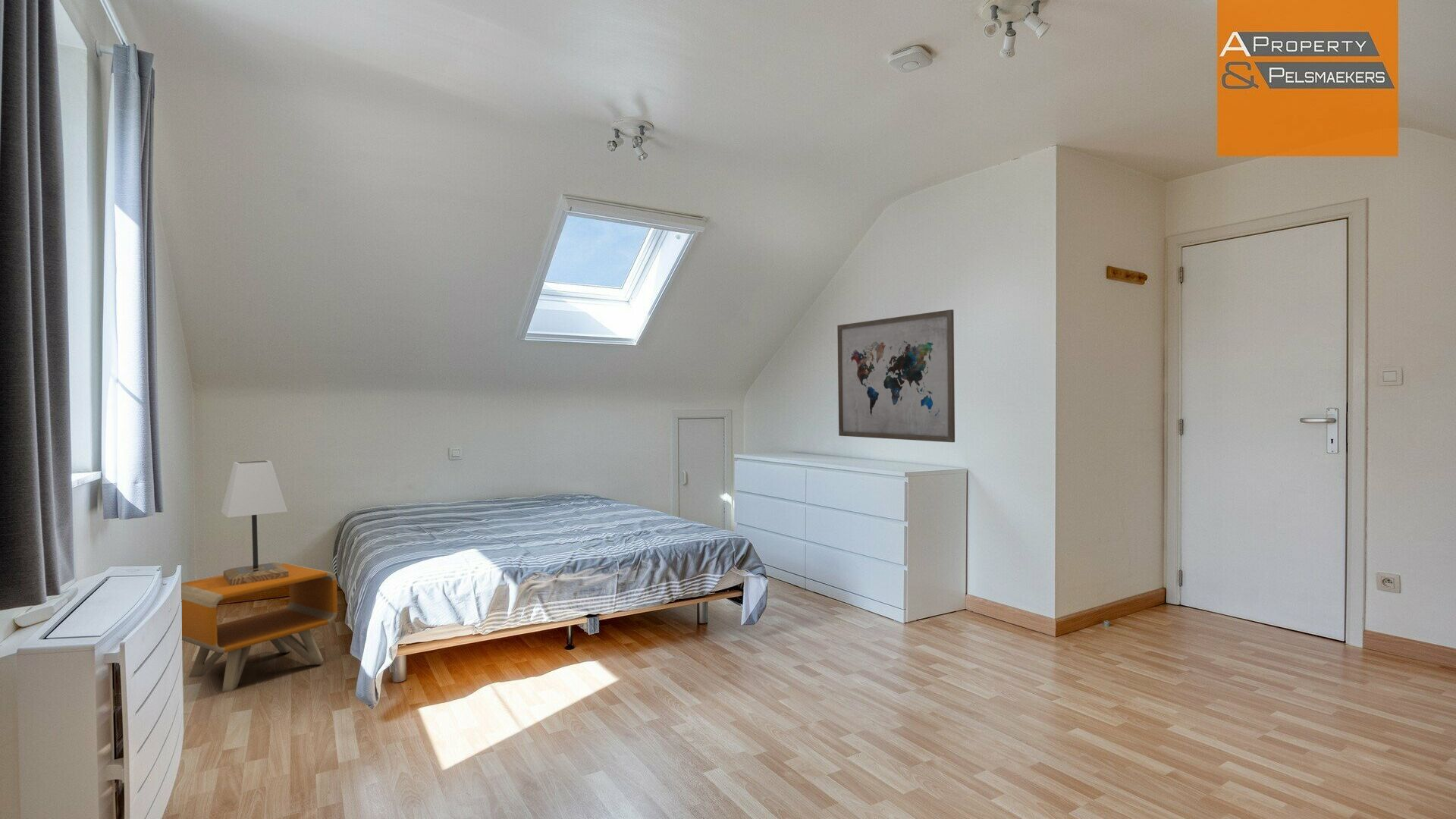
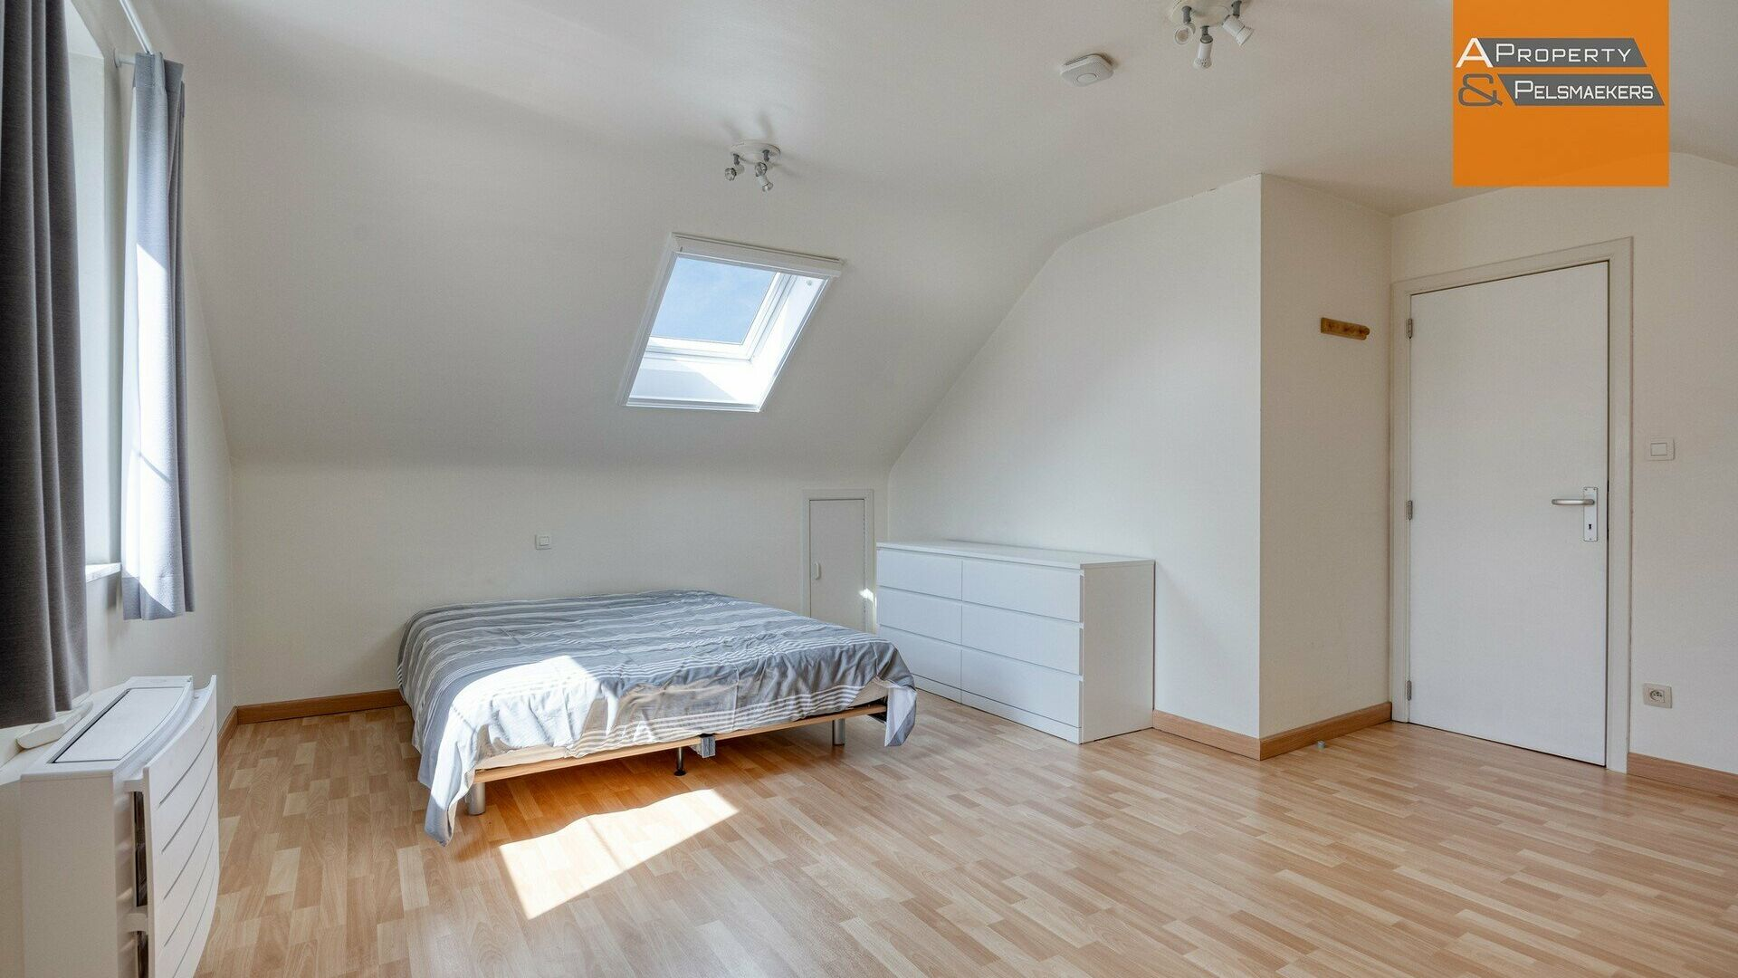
- nightstand (256, 623)
- wall art (890, 378)
- lamp (254, 519)
